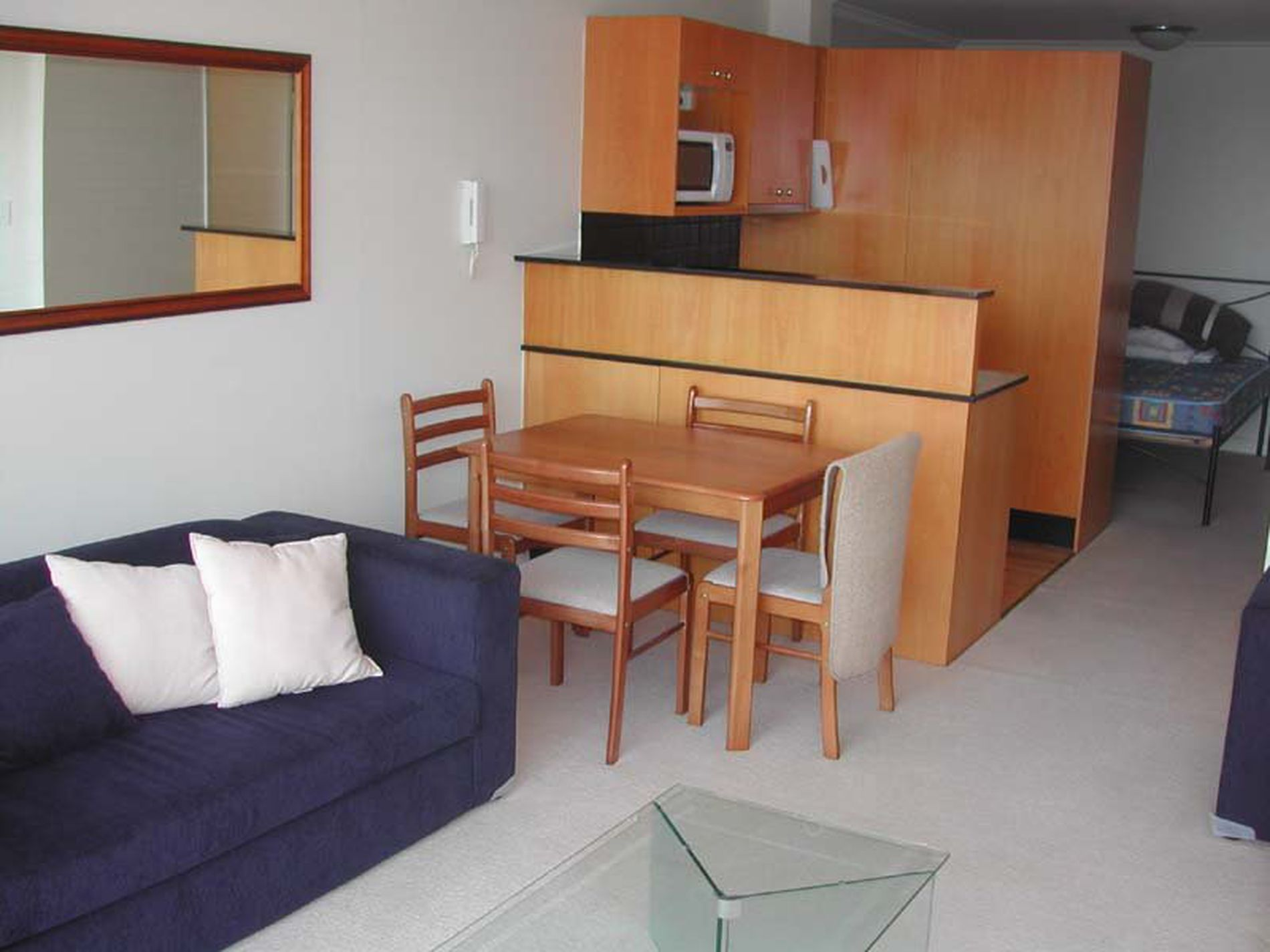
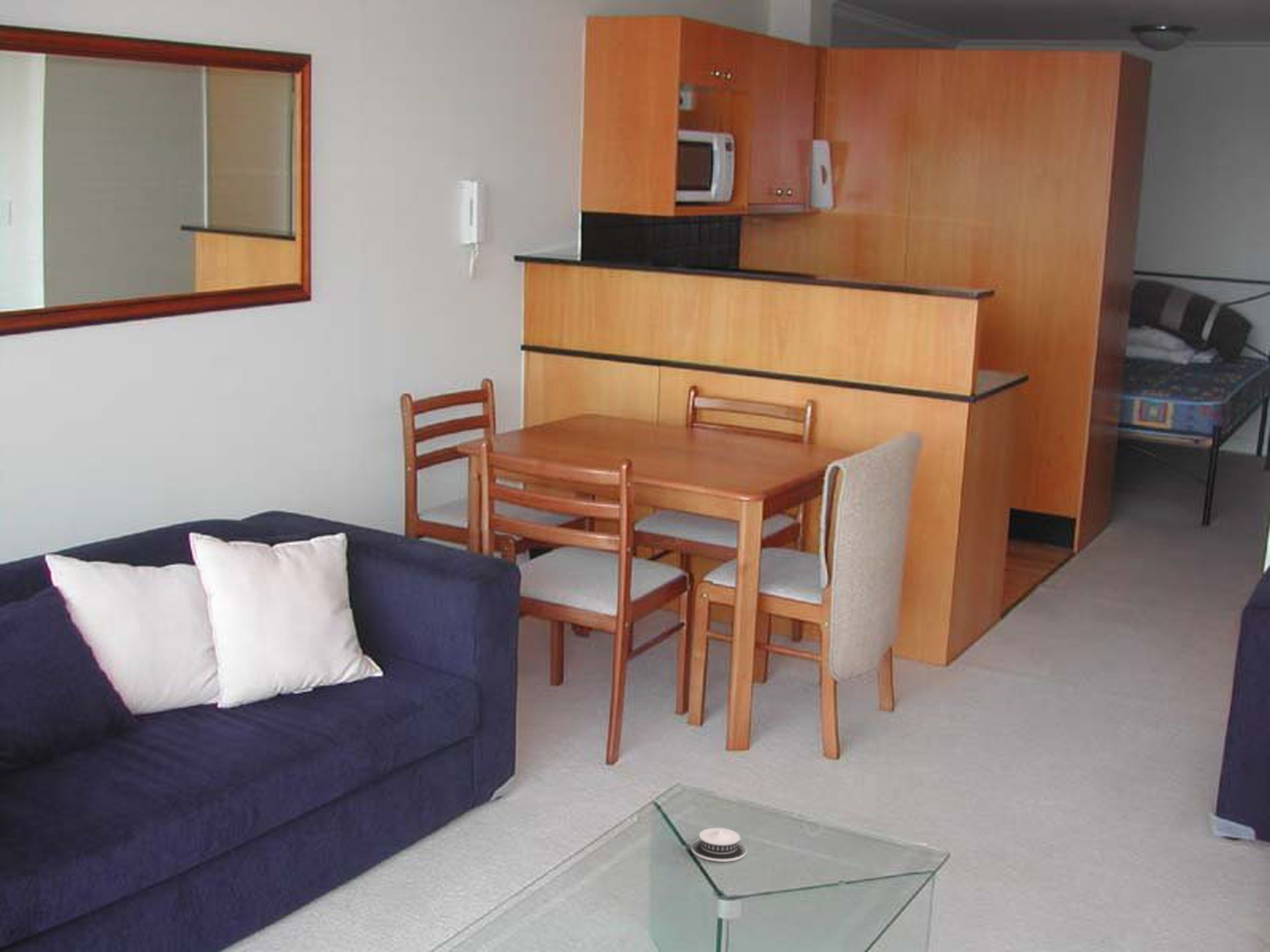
+ architectural model (719, 838)
